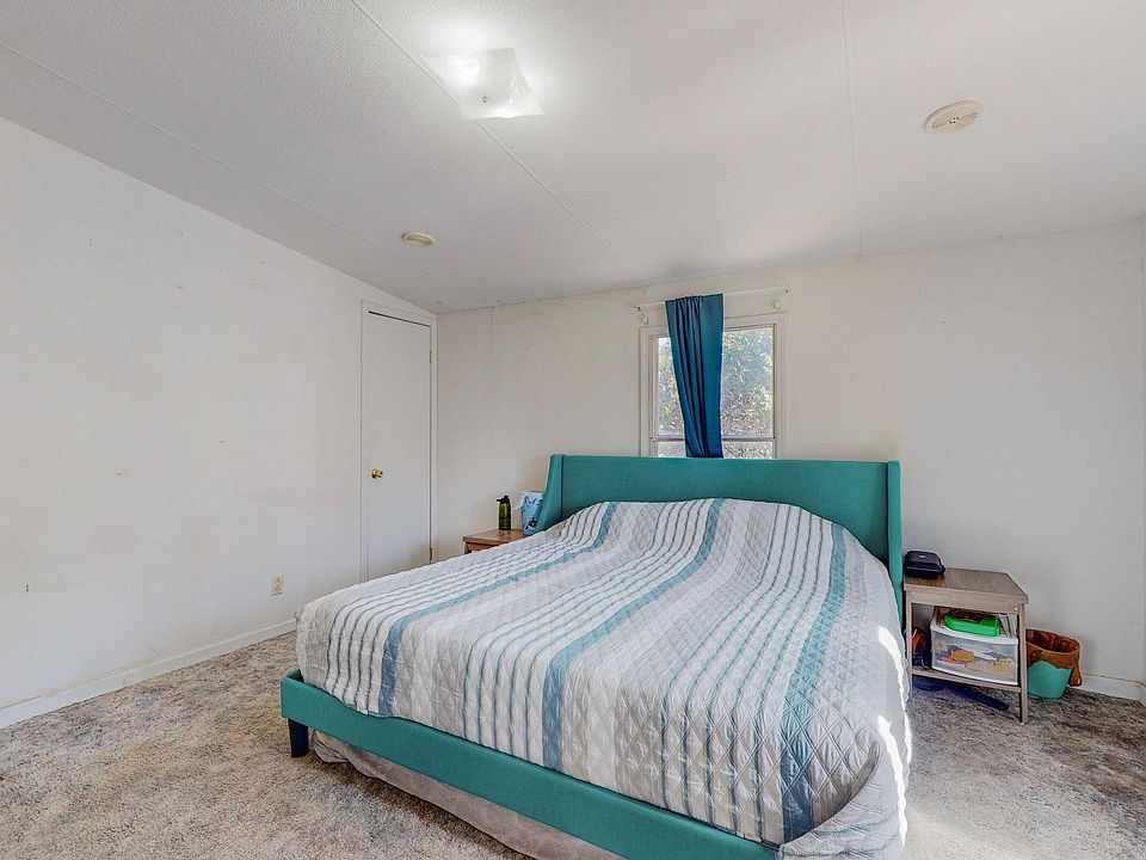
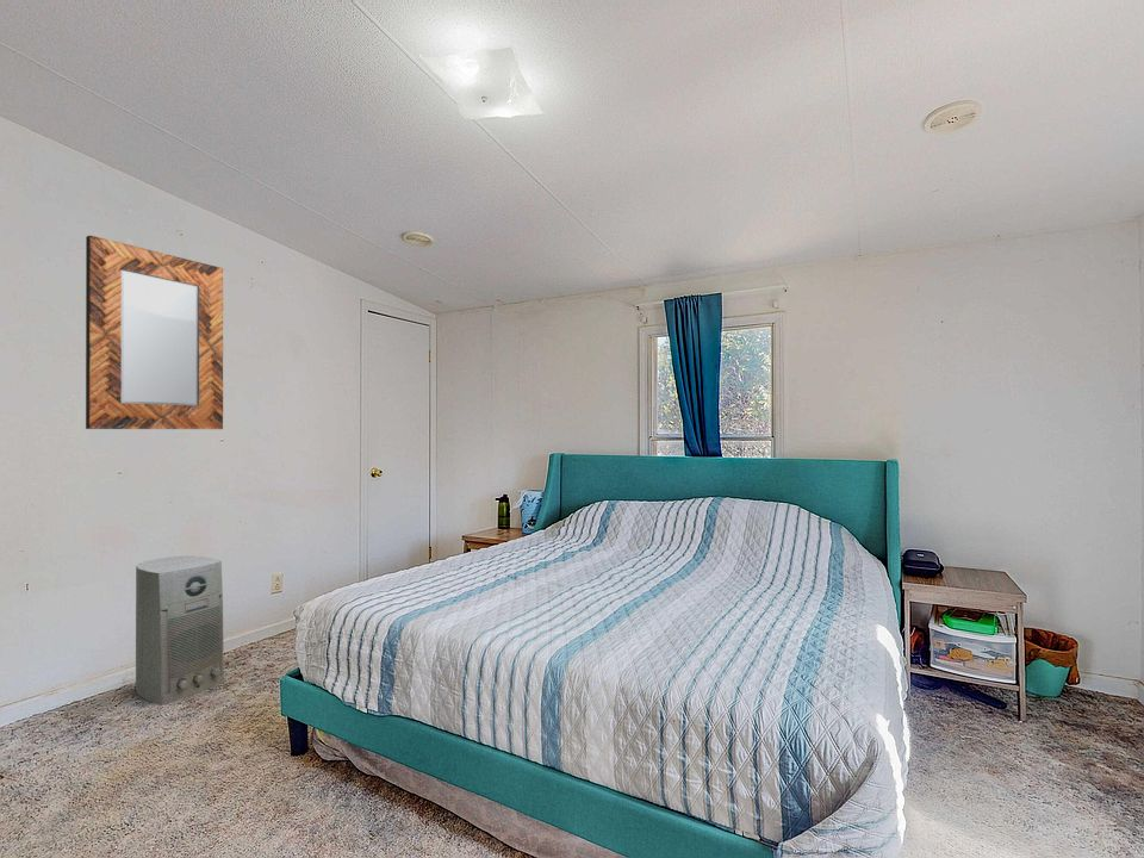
+ air purifier (176, 623)
+ home mirror (160, 341)
